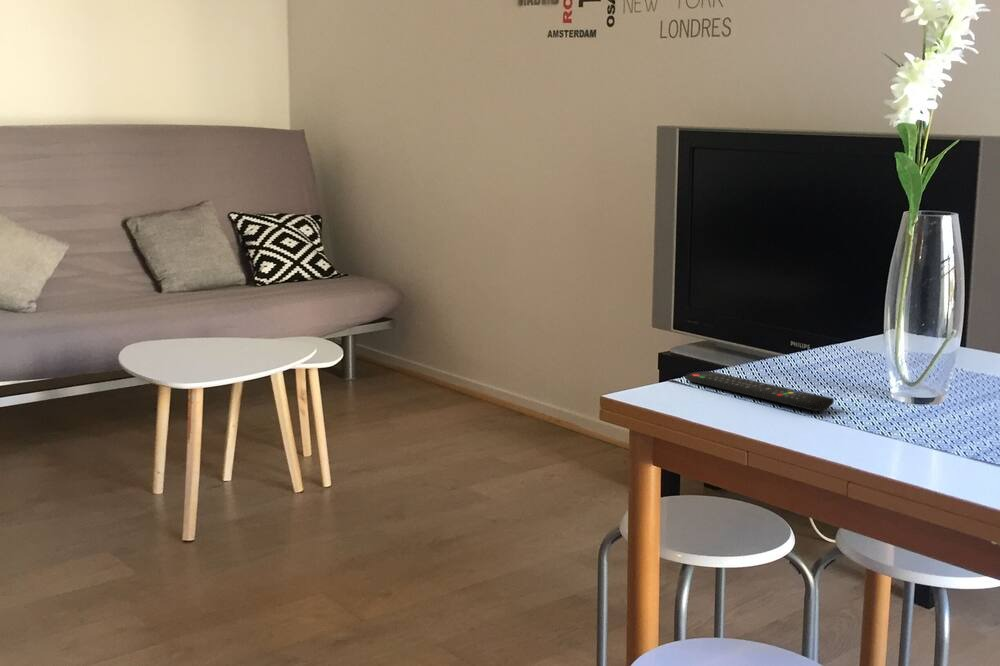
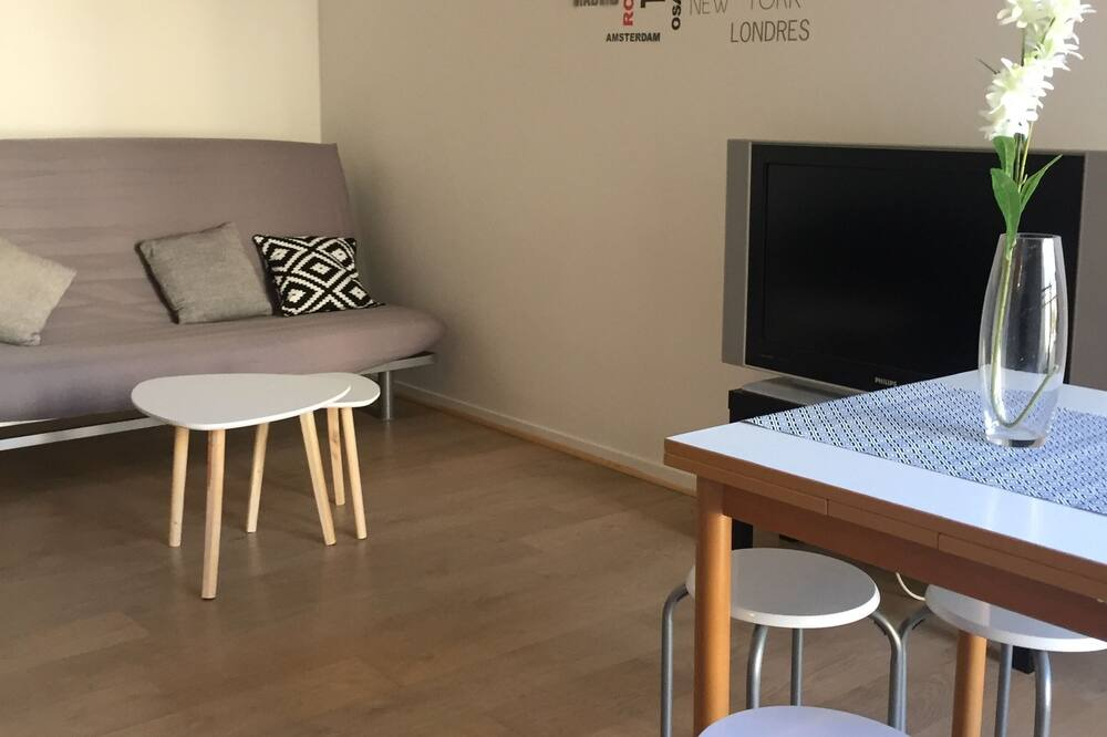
- remote control (754, 390)
